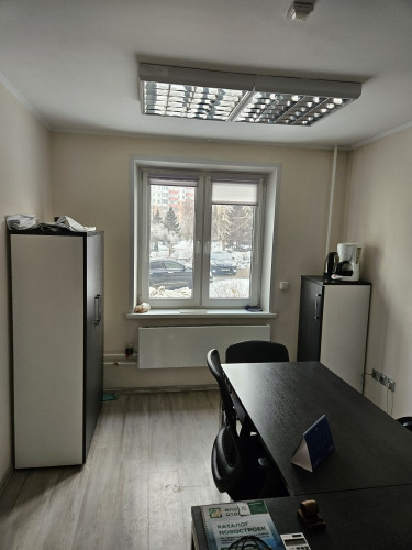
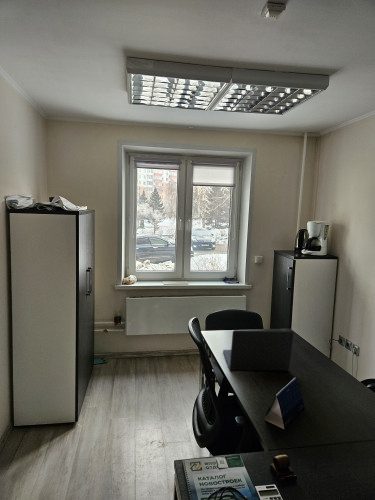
+ laptop (255, 342)
